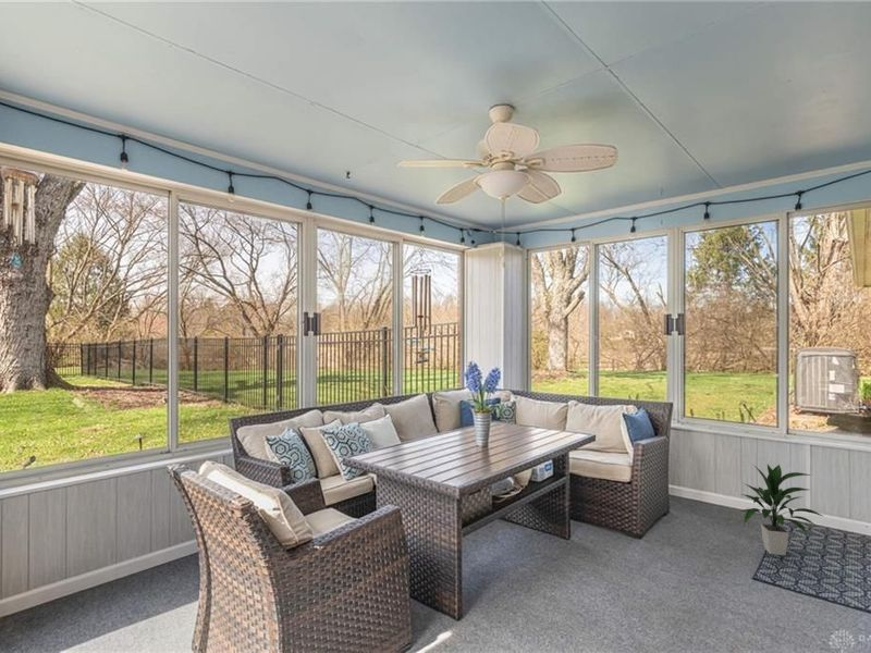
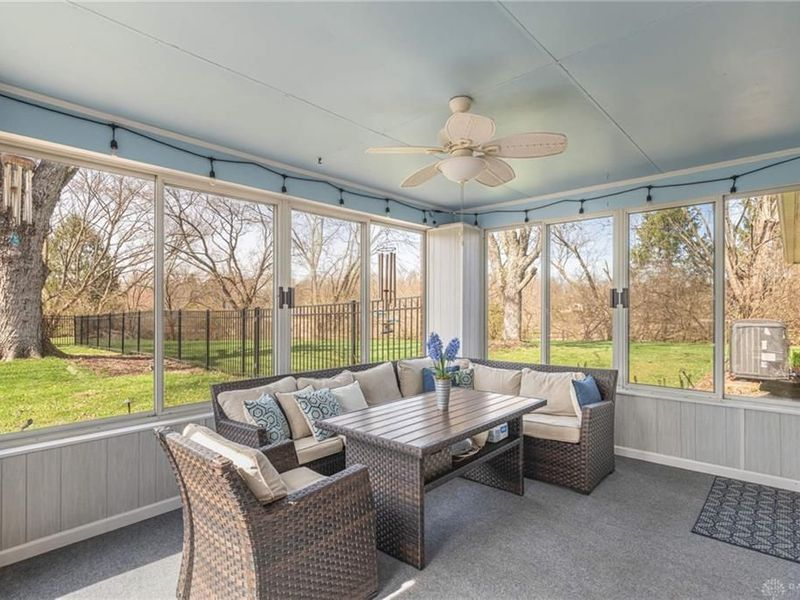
- indoor plant (774, 506)
